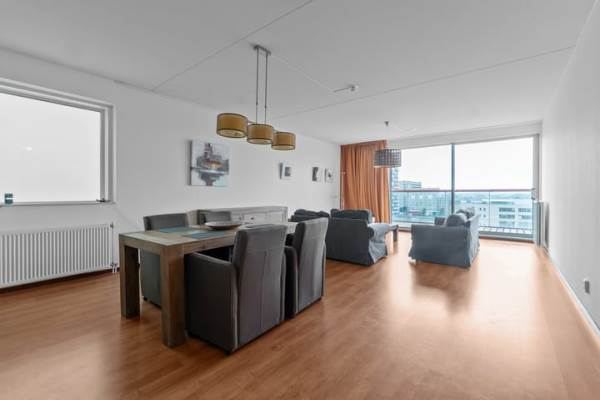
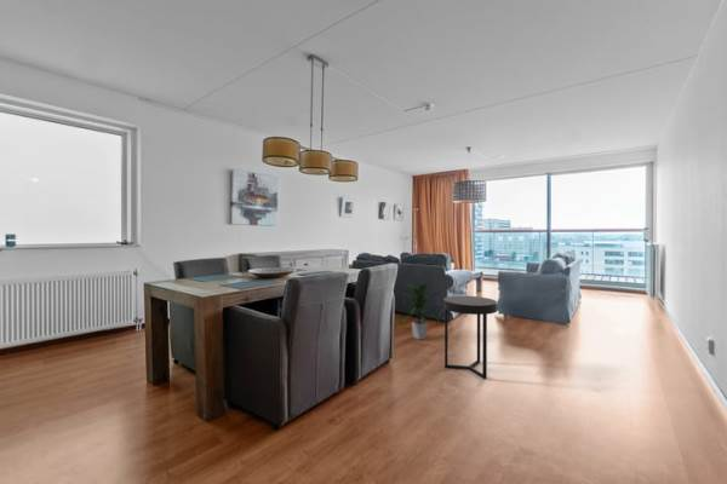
+ side table (477, 334)
+ indoor plant (417, 309)
